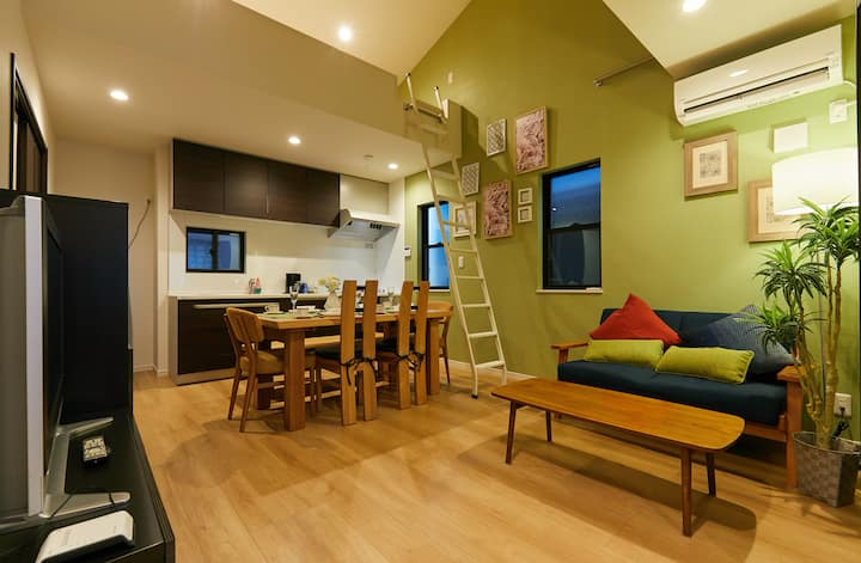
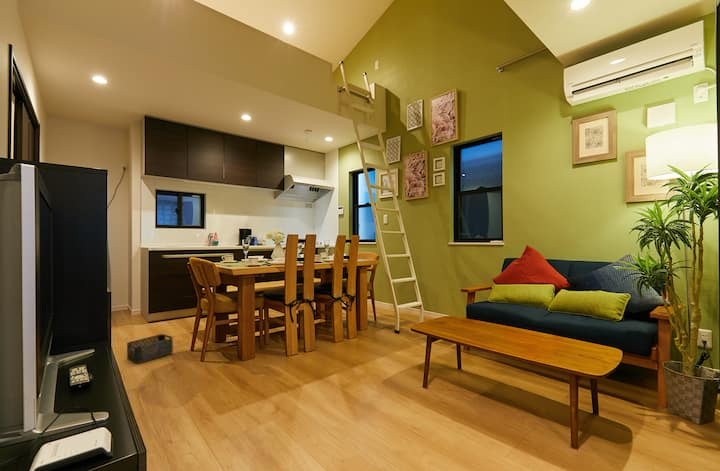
+ storage bin (150, 348)
